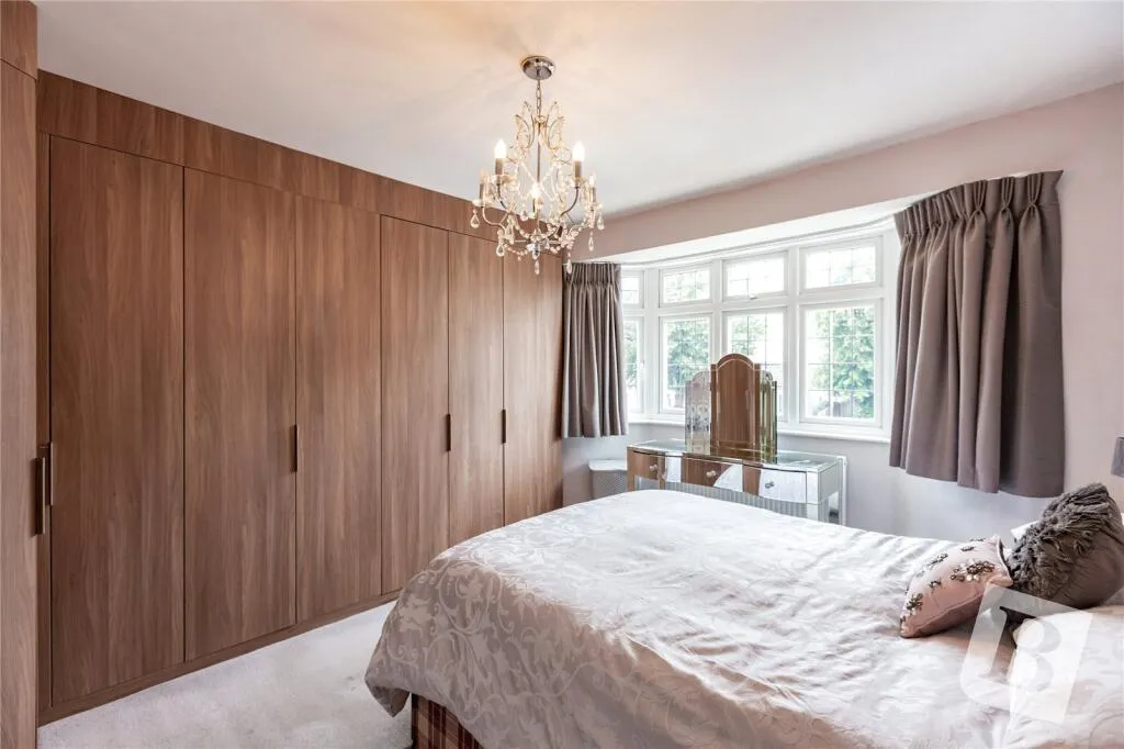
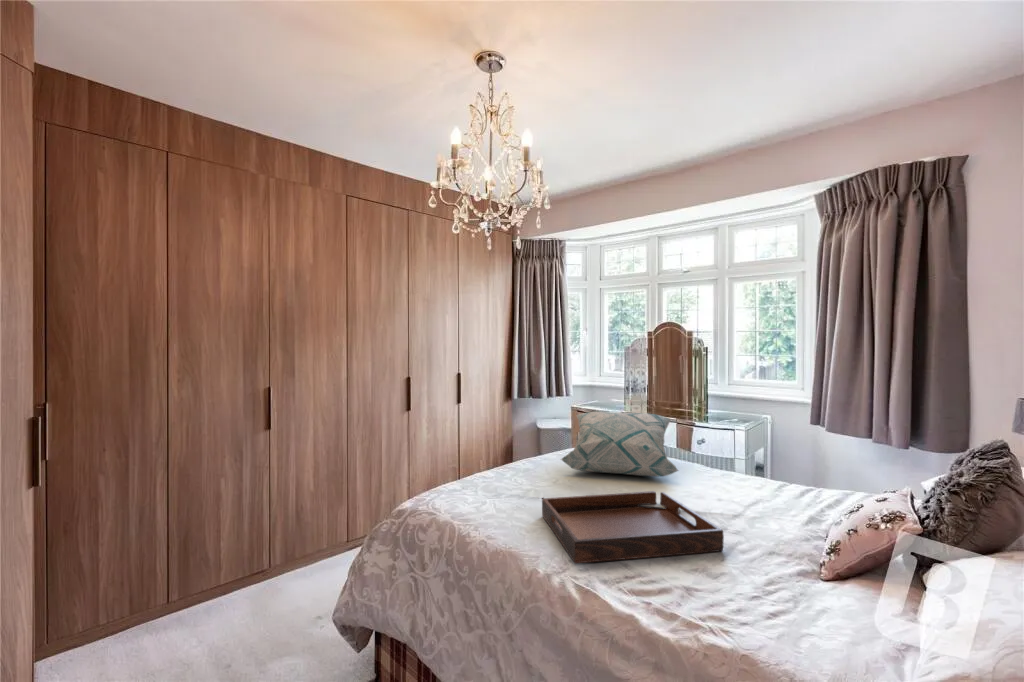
+ serving tray (624, 522)
+ decorative pillow (620, 441)
